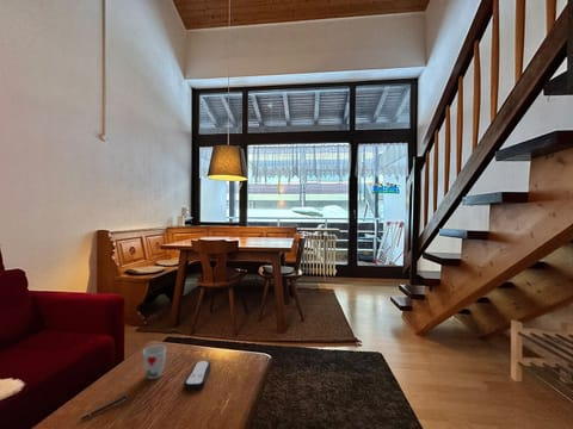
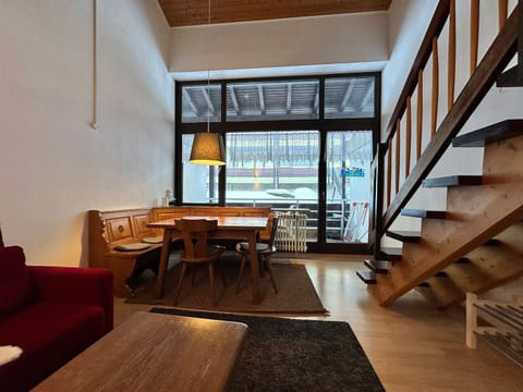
- remote control (198, 373)
- pen (105, 406)
- cup (154, 362)
